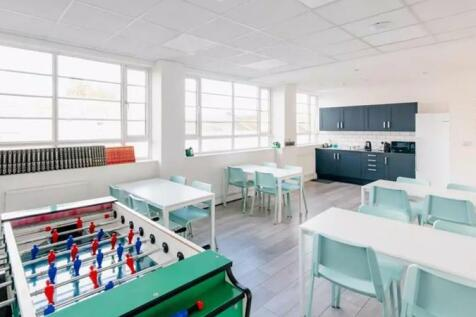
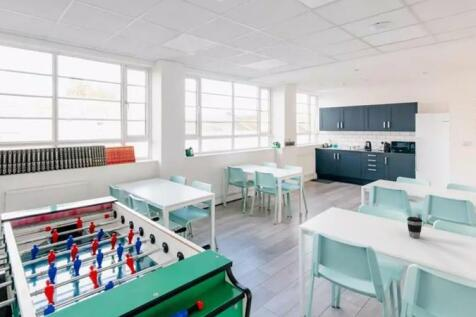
+ coffee cup (414, 227)
